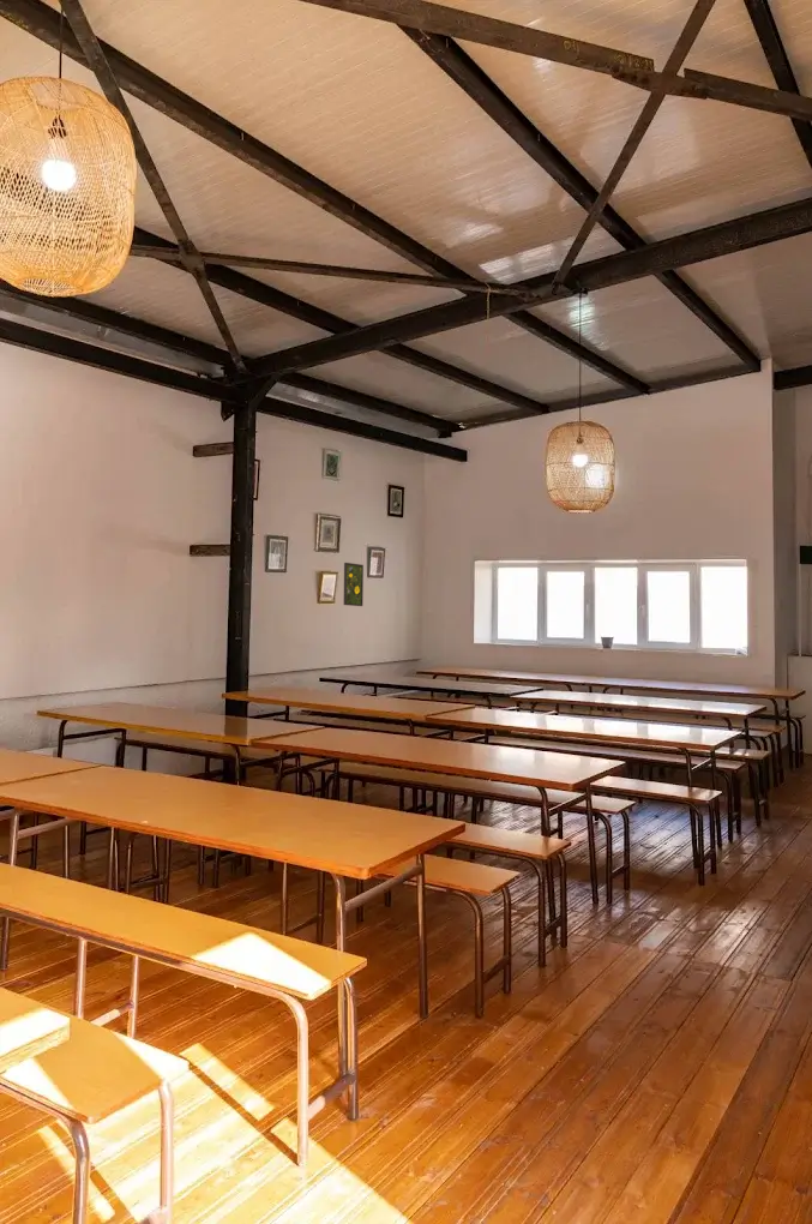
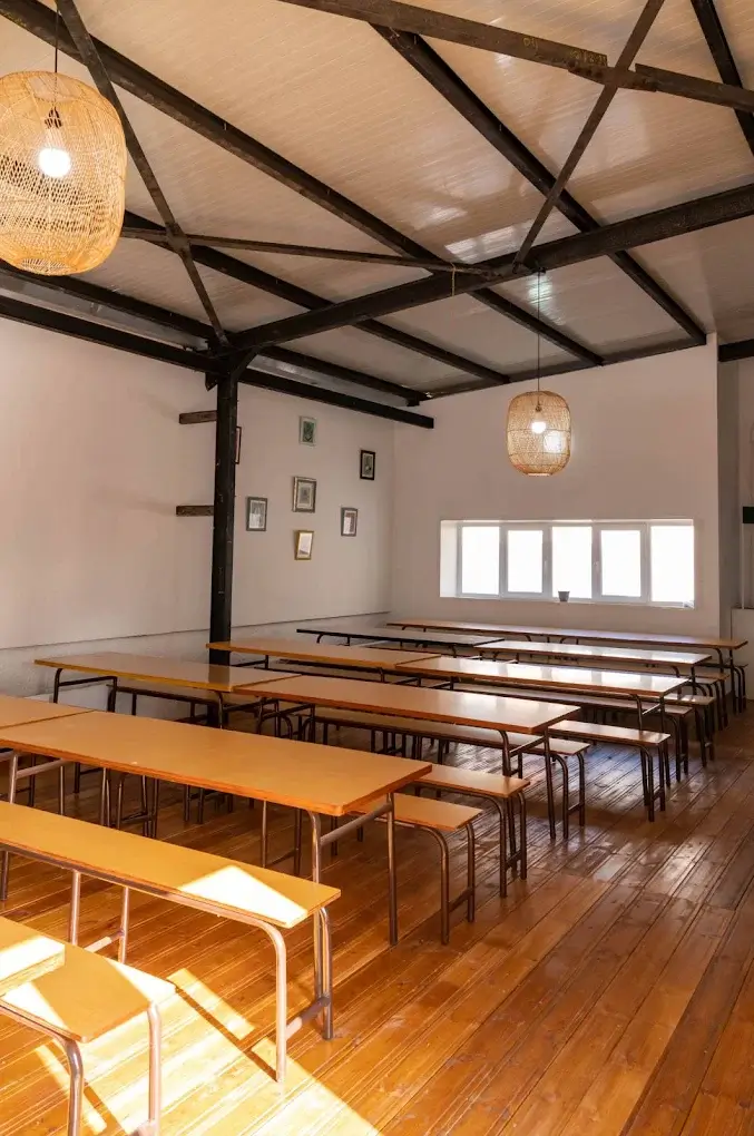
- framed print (353, 584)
